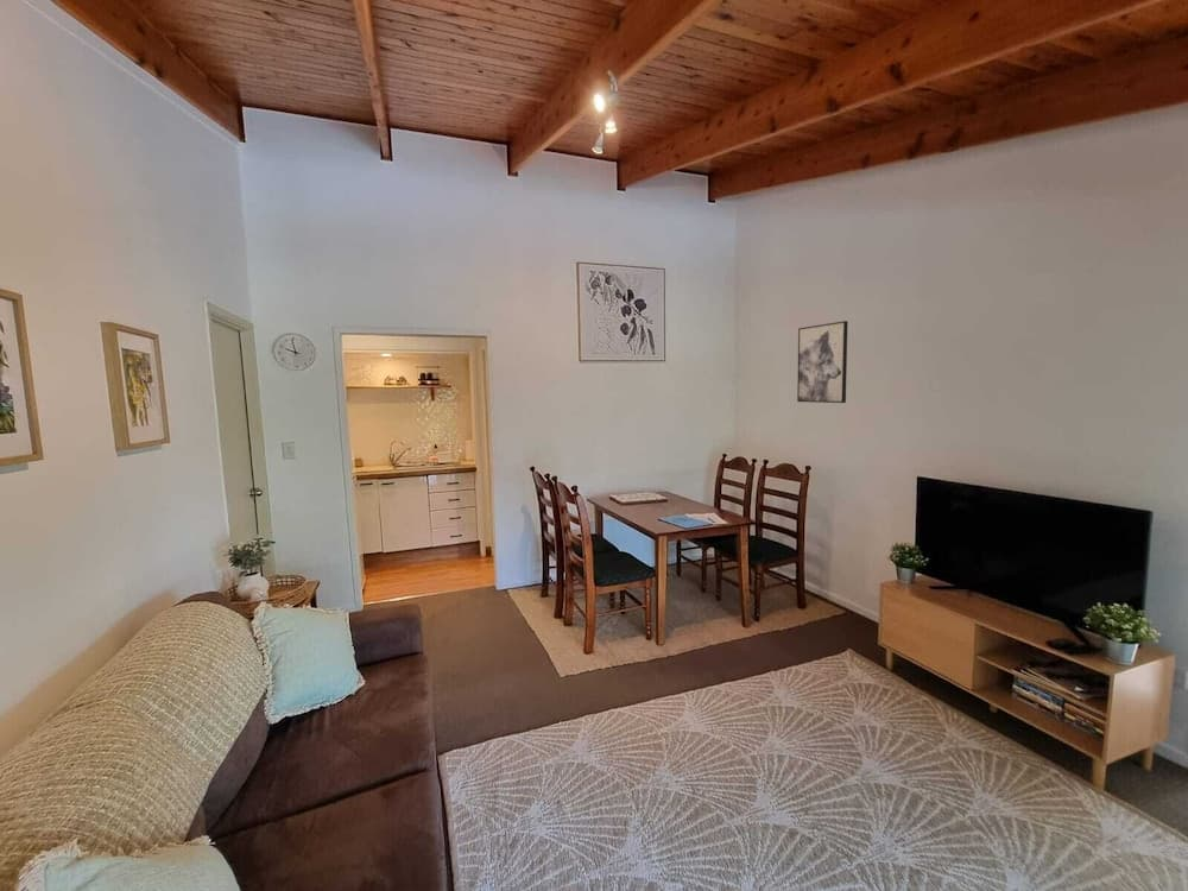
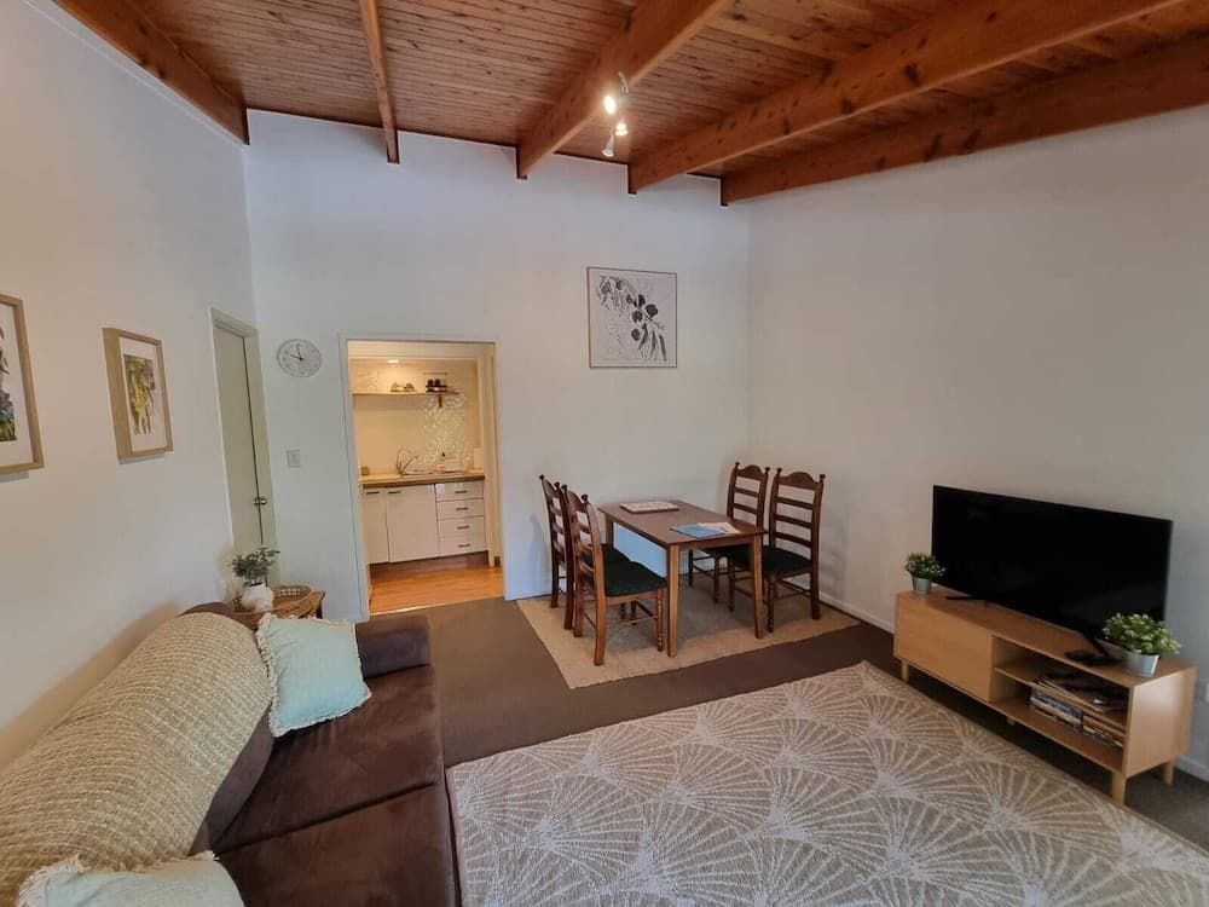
- wall art (821, 364)
